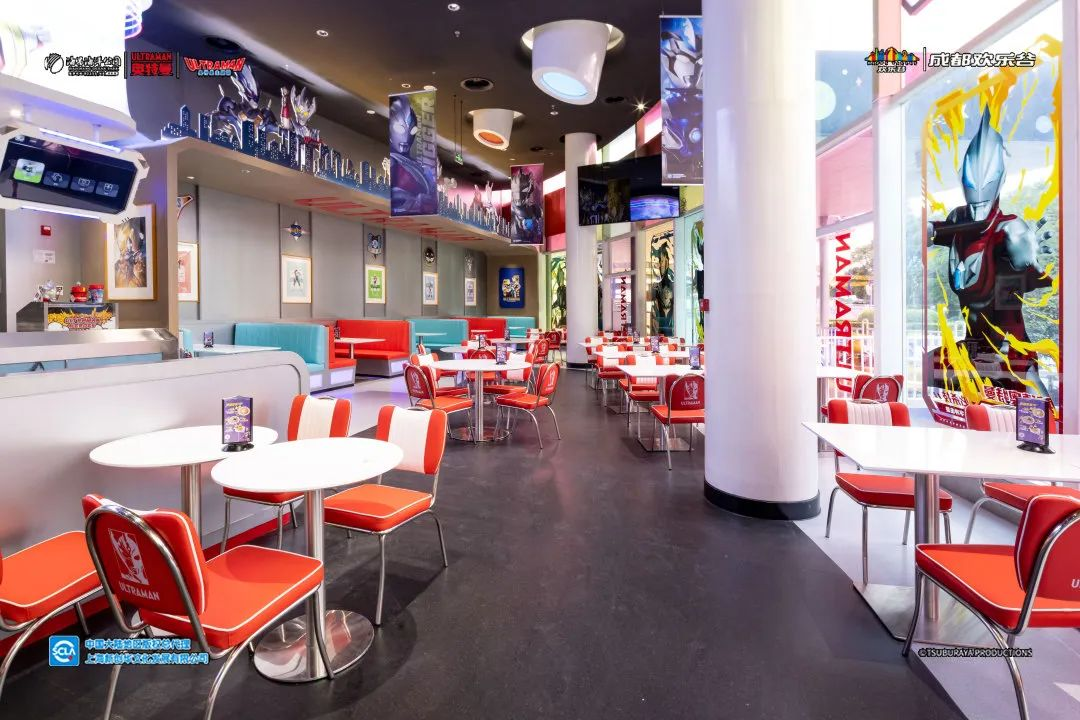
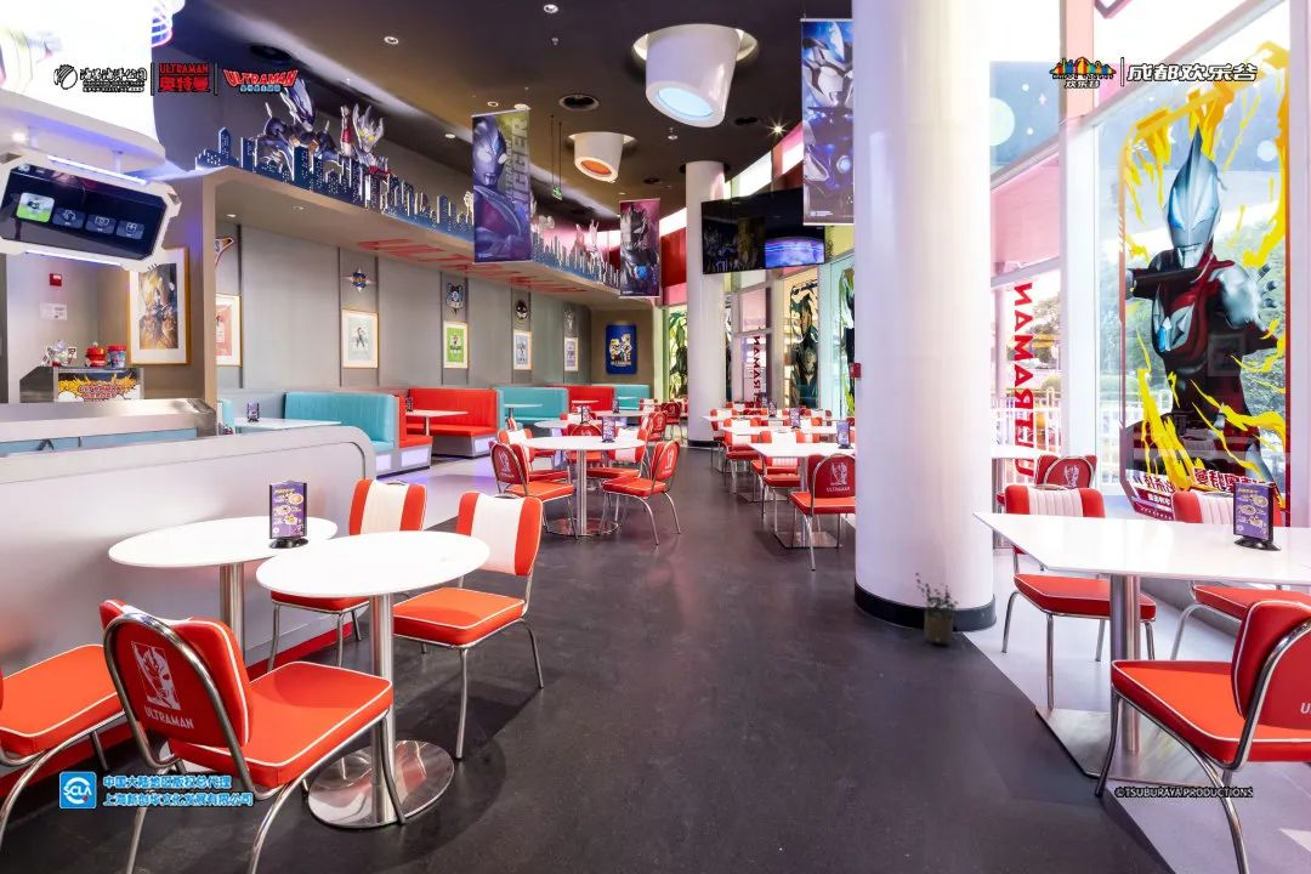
+ potted plant (936, 608)
